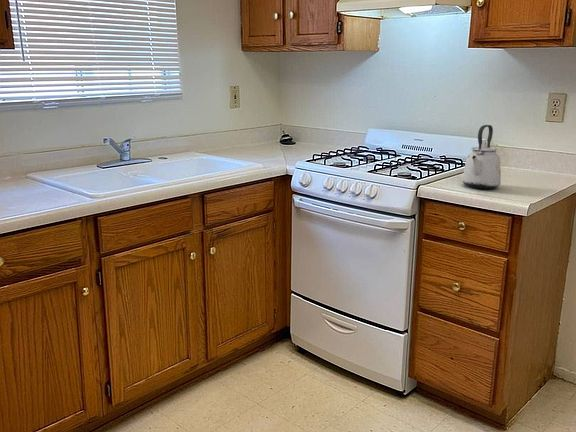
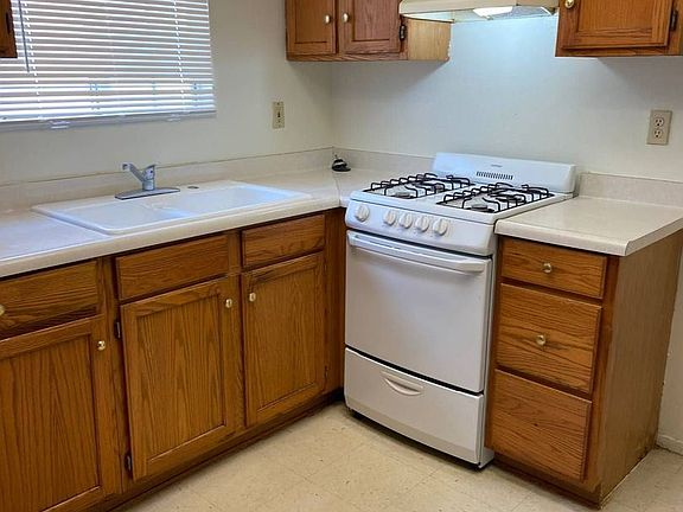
- kettle (481, 157)
